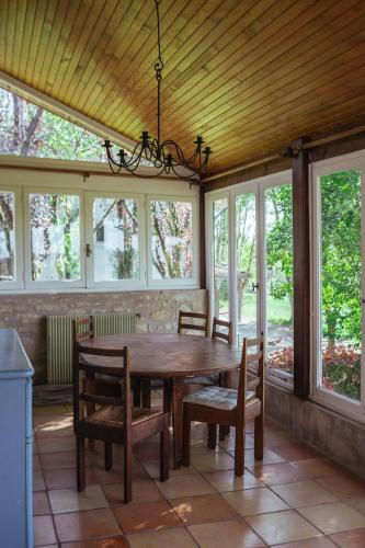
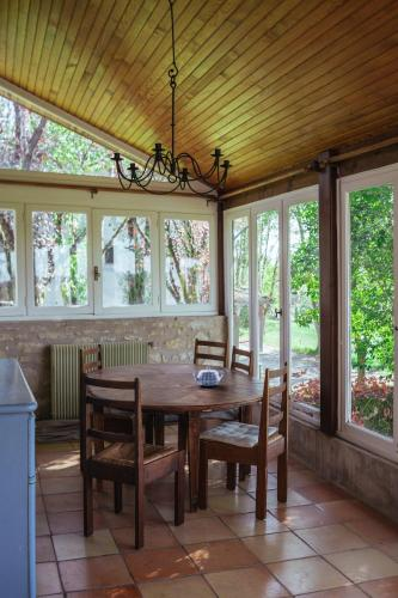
+ teapot (207, 376)
